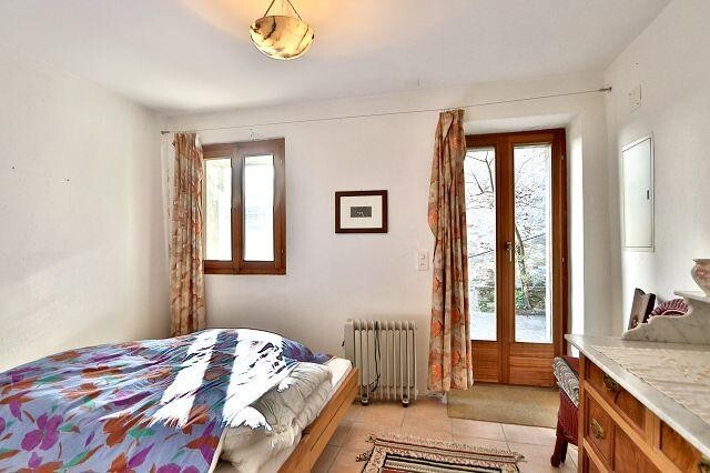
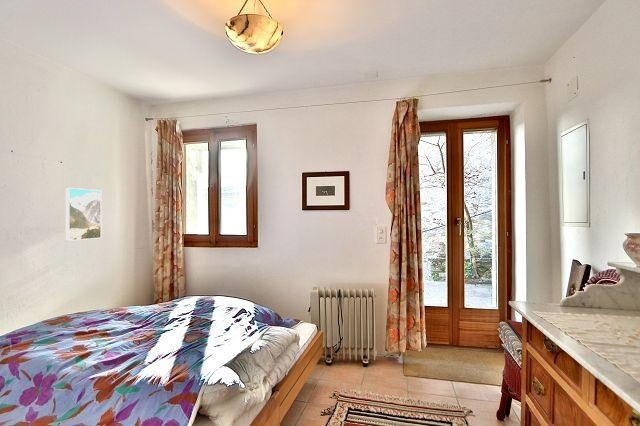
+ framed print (84, 214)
